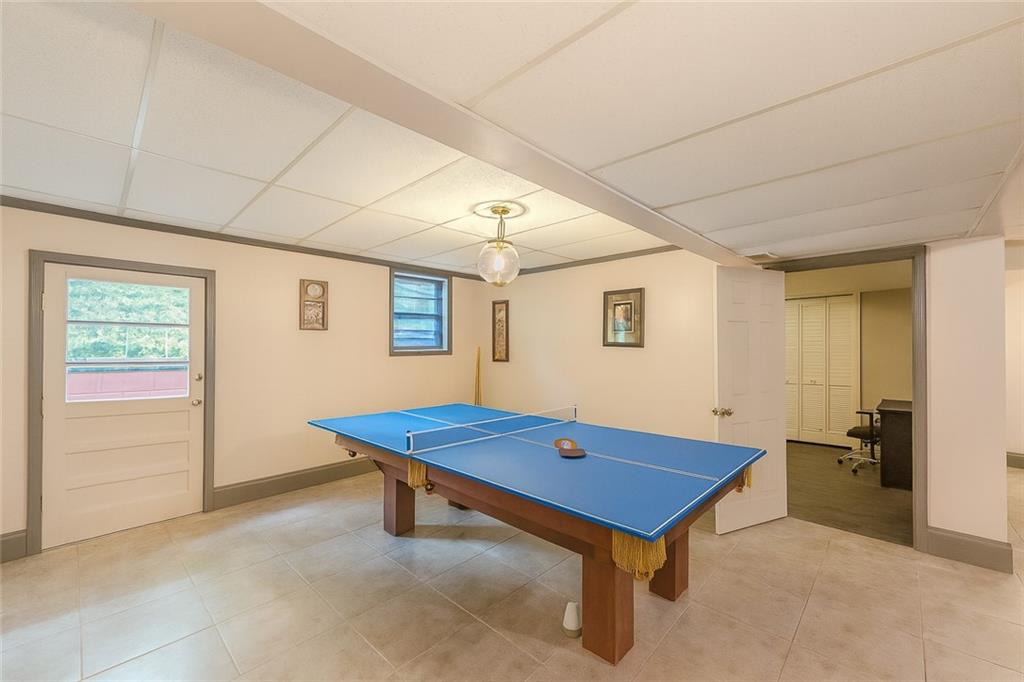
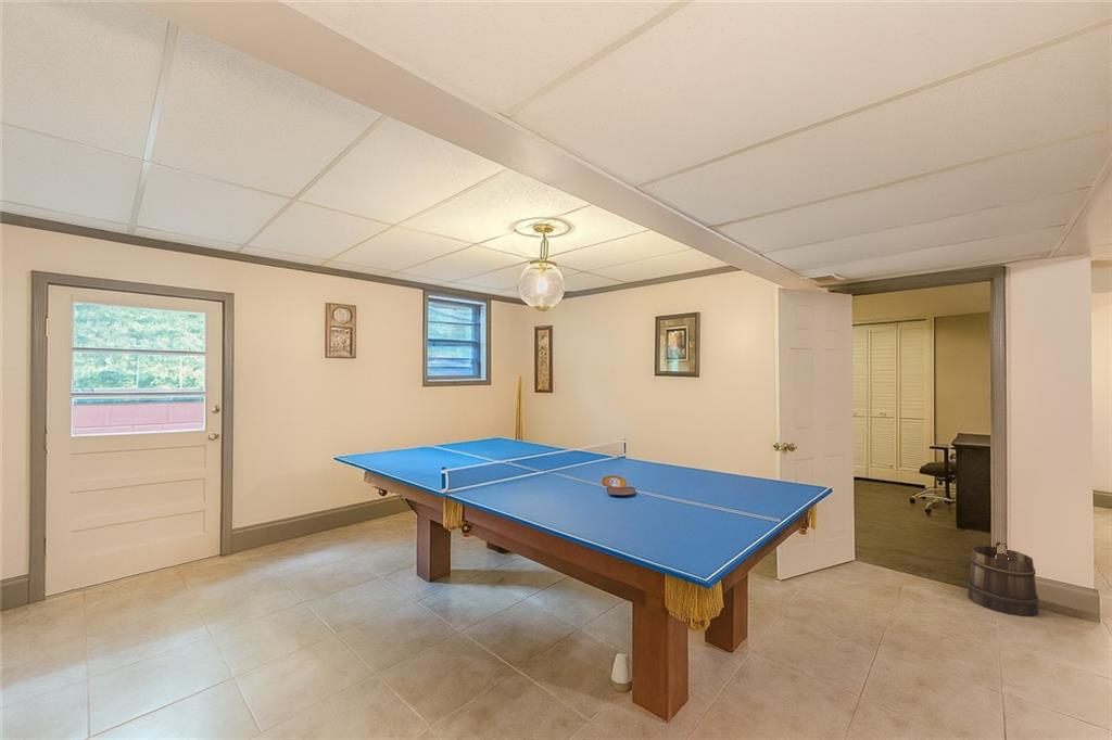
+ bucket (1001, 575)
